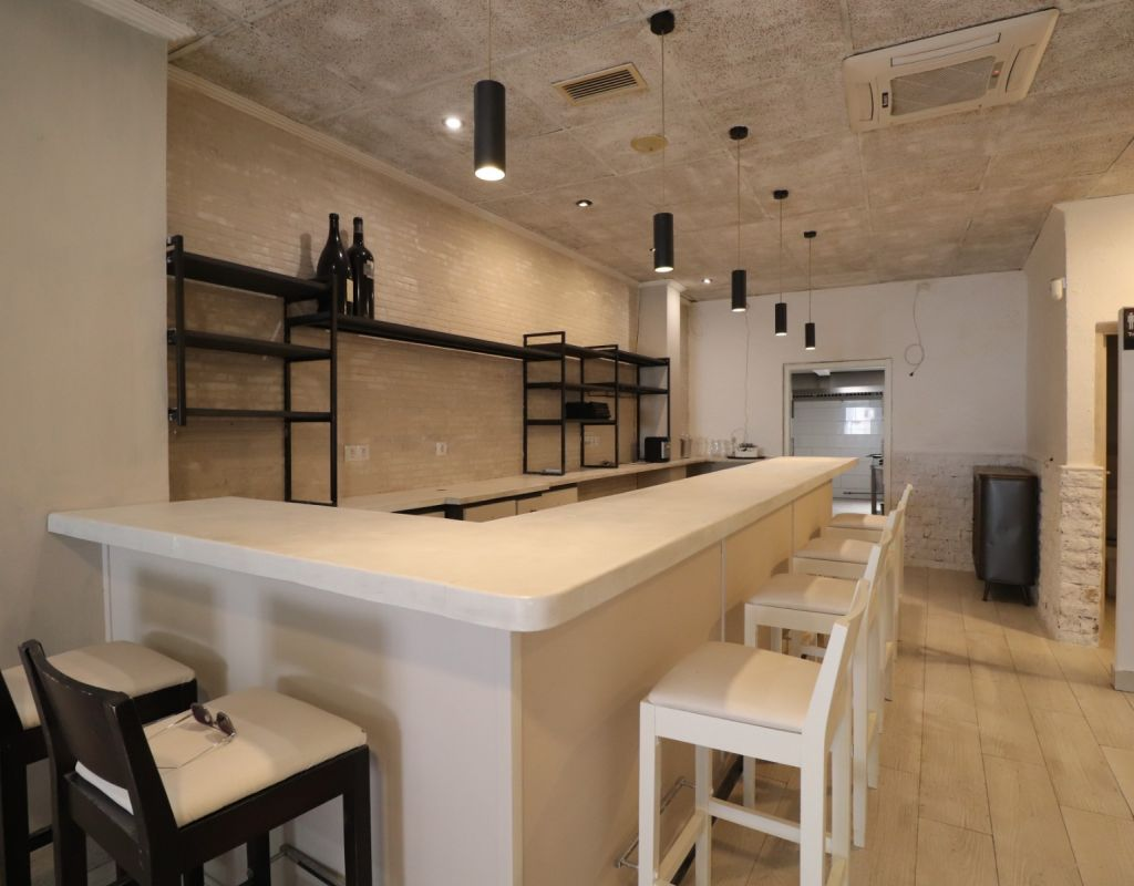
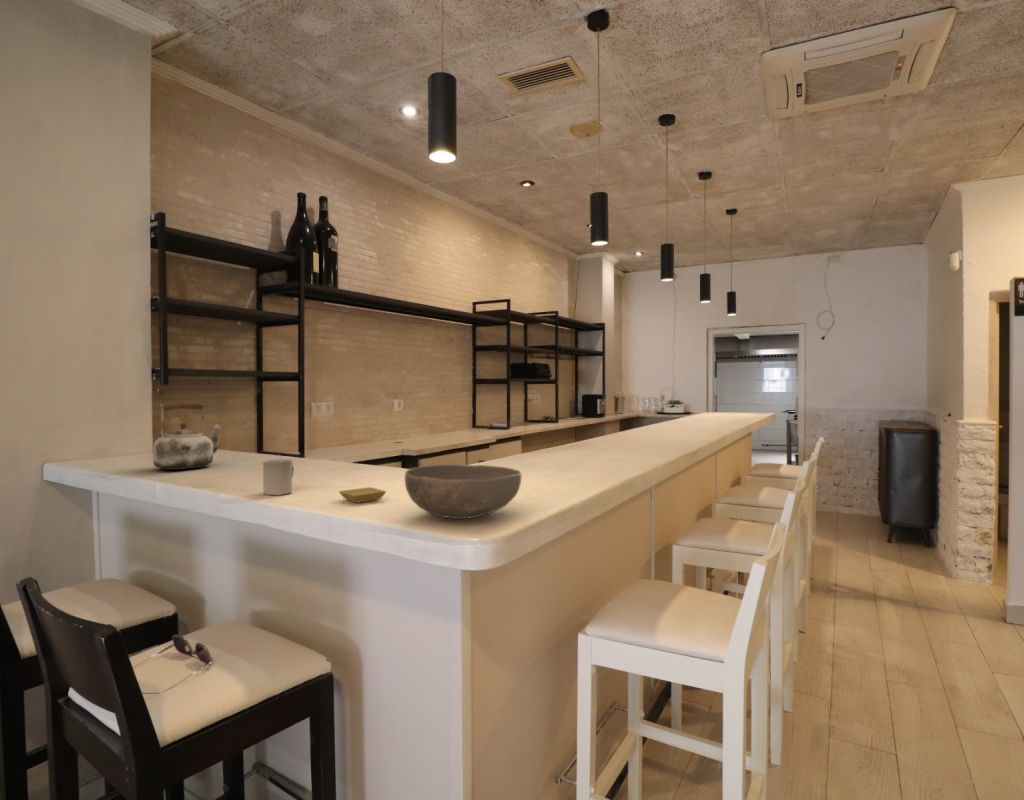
+ cup (281, 475)
+ kettle (190, 434)
+ bowl (464, 492)
+ saucer (362, 495)
